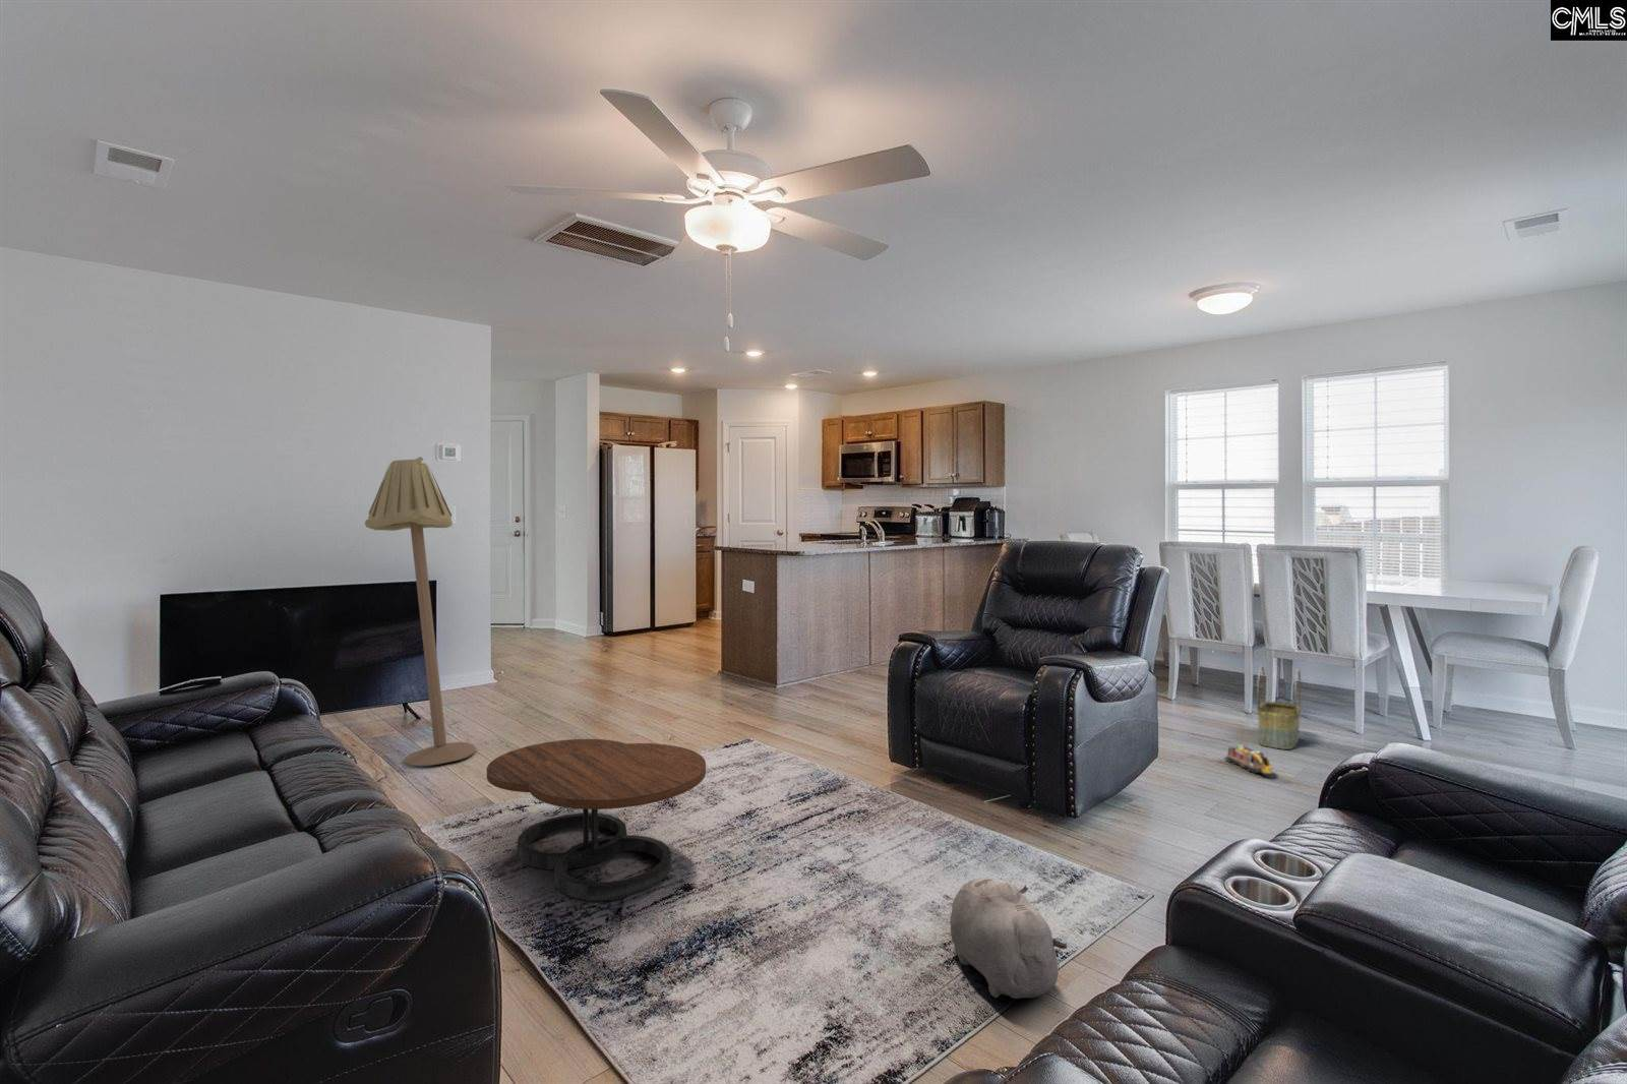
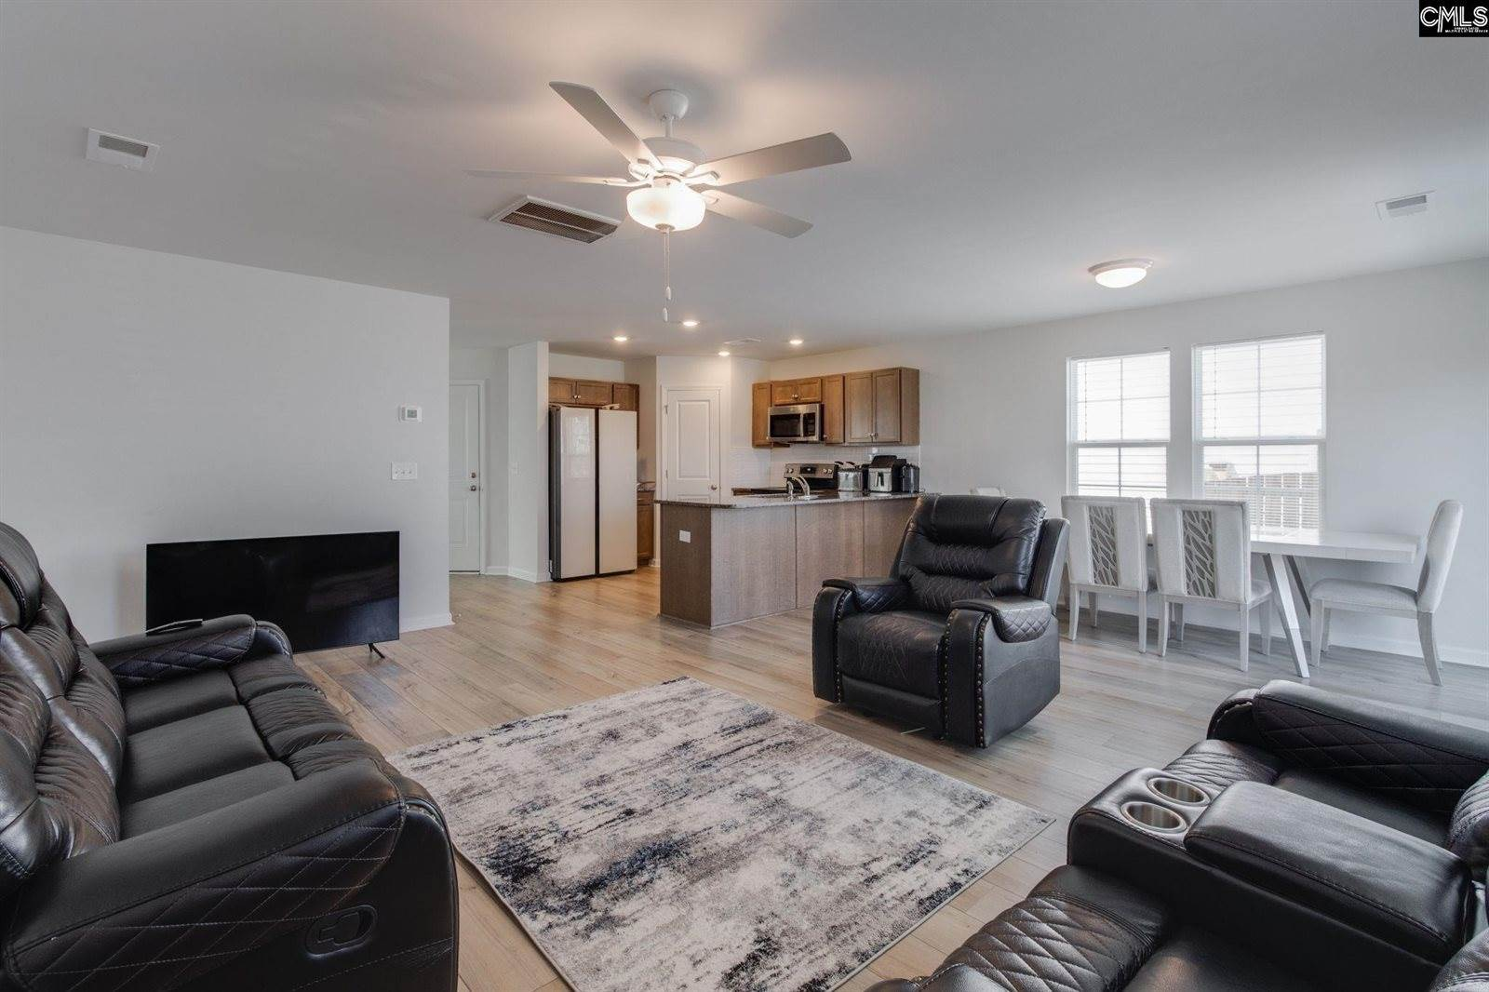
- coffee table (592, 807)
- plush toy (994, 922)
- toy train (1247, 759)
- floor lamp (420, 607)
- basket (1279, 704)
